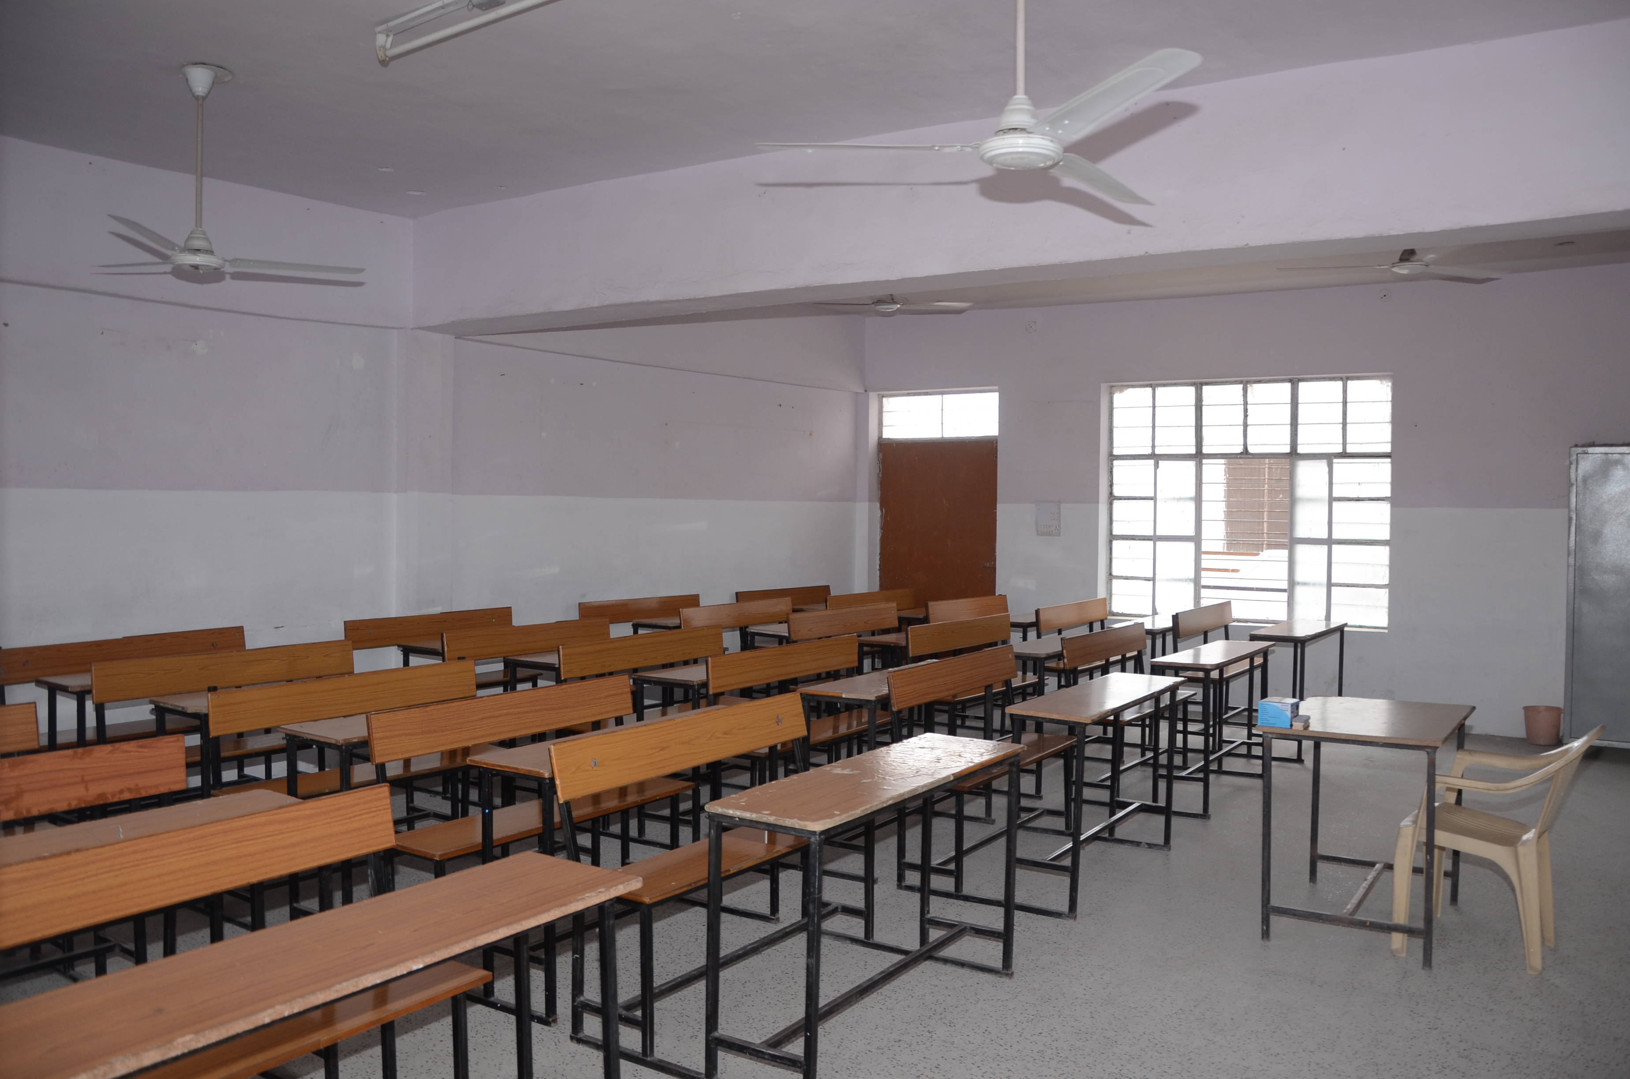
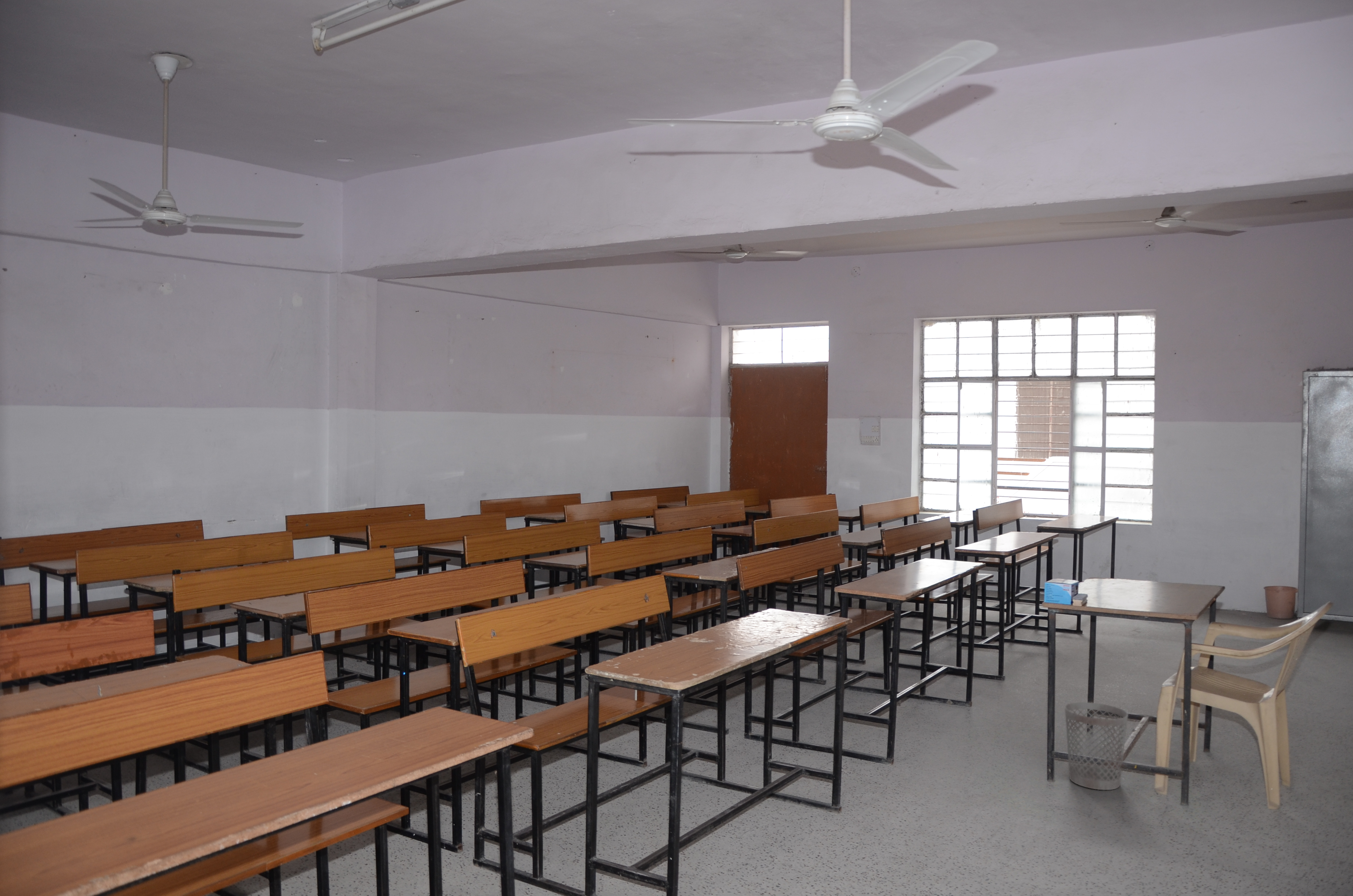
+ wastebasket (1096, 746)
